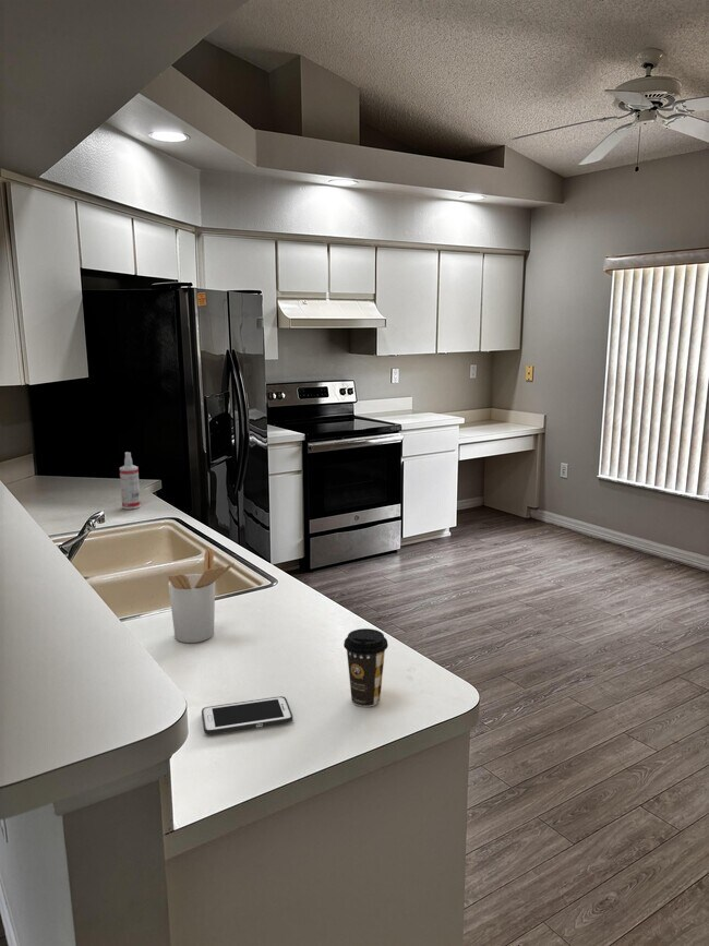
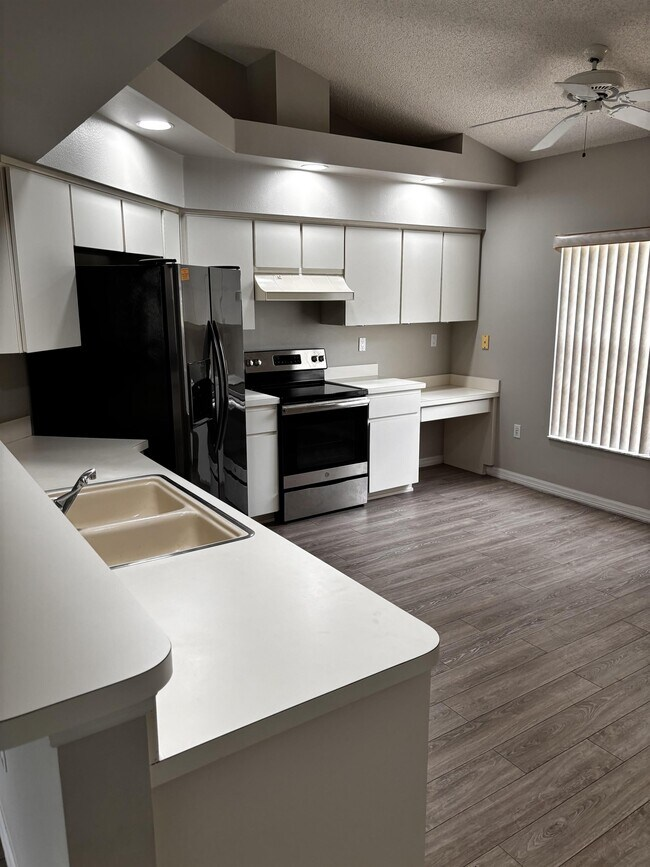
- cell phone (247, 715)
- coffee cup (365, 668)
- utensil holder (201, 597)
- spray bottle (129, 479)
